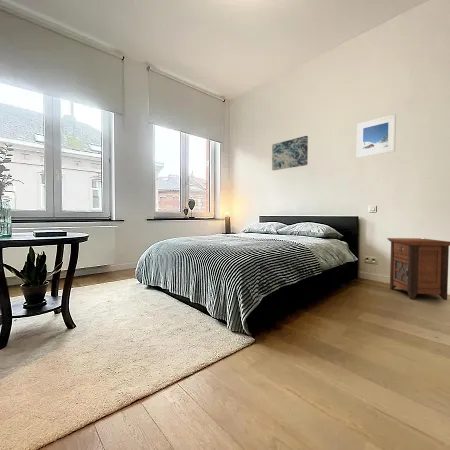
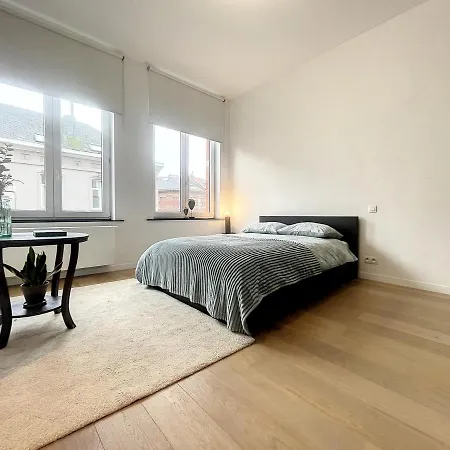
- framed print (375, 137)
- nightstand (417, 267)
- wall art (289, 154)
